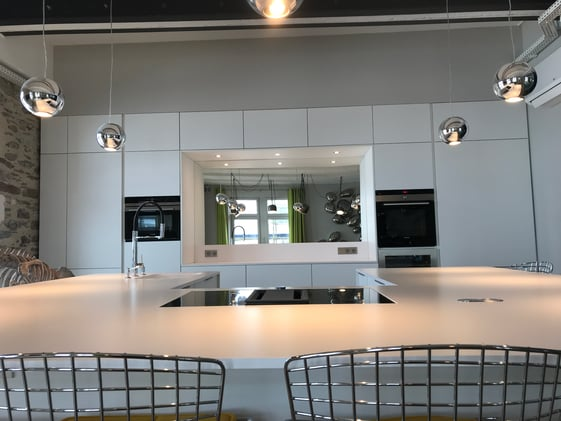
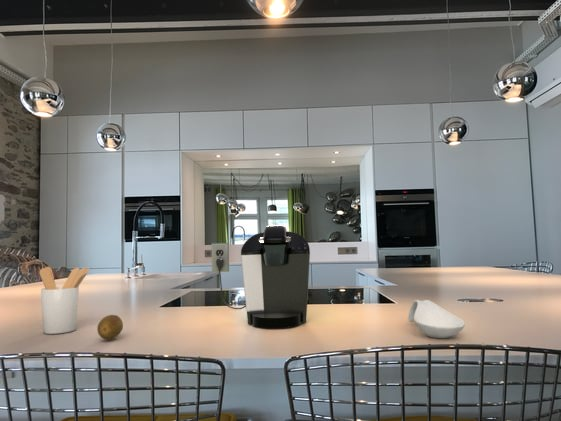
+ fruit (110, 327)
+ spoon rest (429, 316)
+ utensil holder (66, 297)
+ coffee maker (257, 272)
